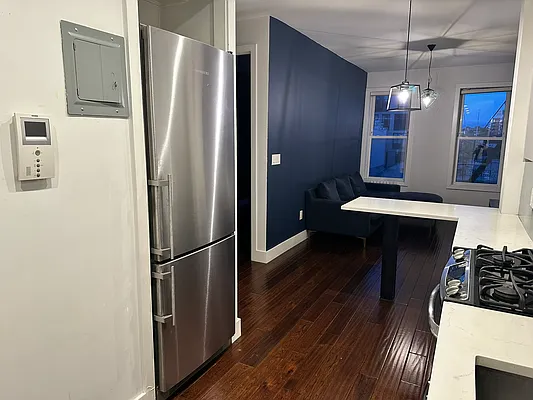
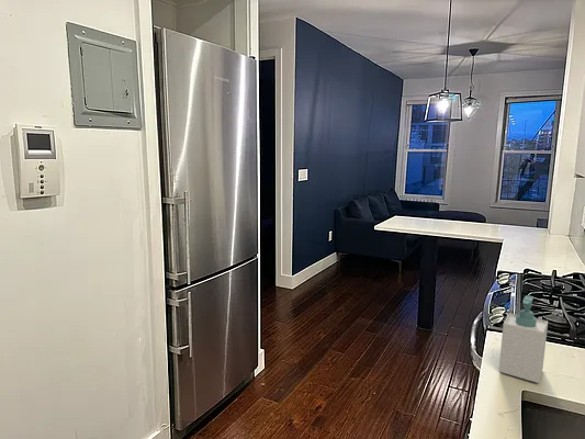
+ soap bottle (524, 335)
